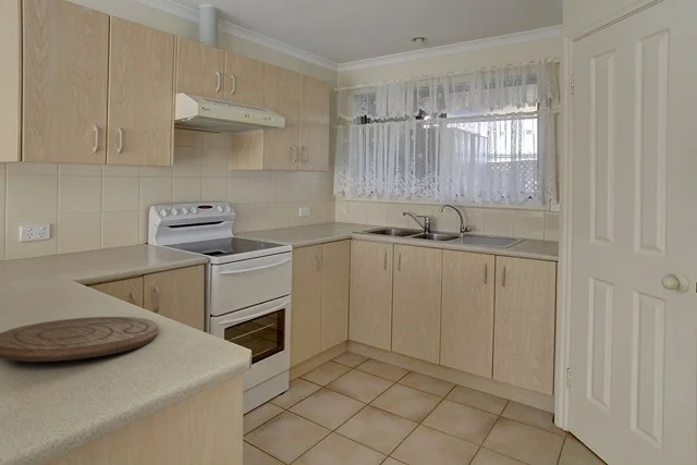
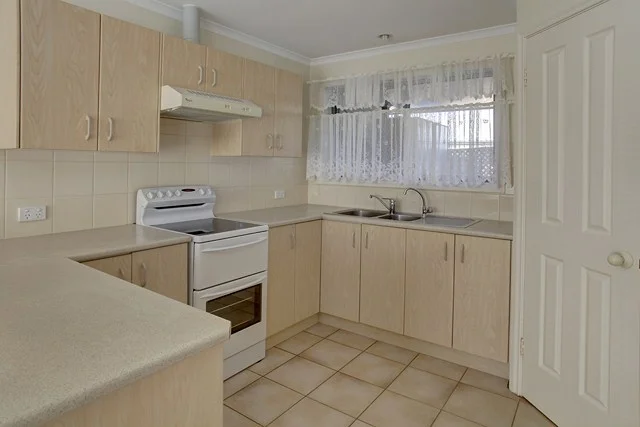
- cutting board (81, 335)
